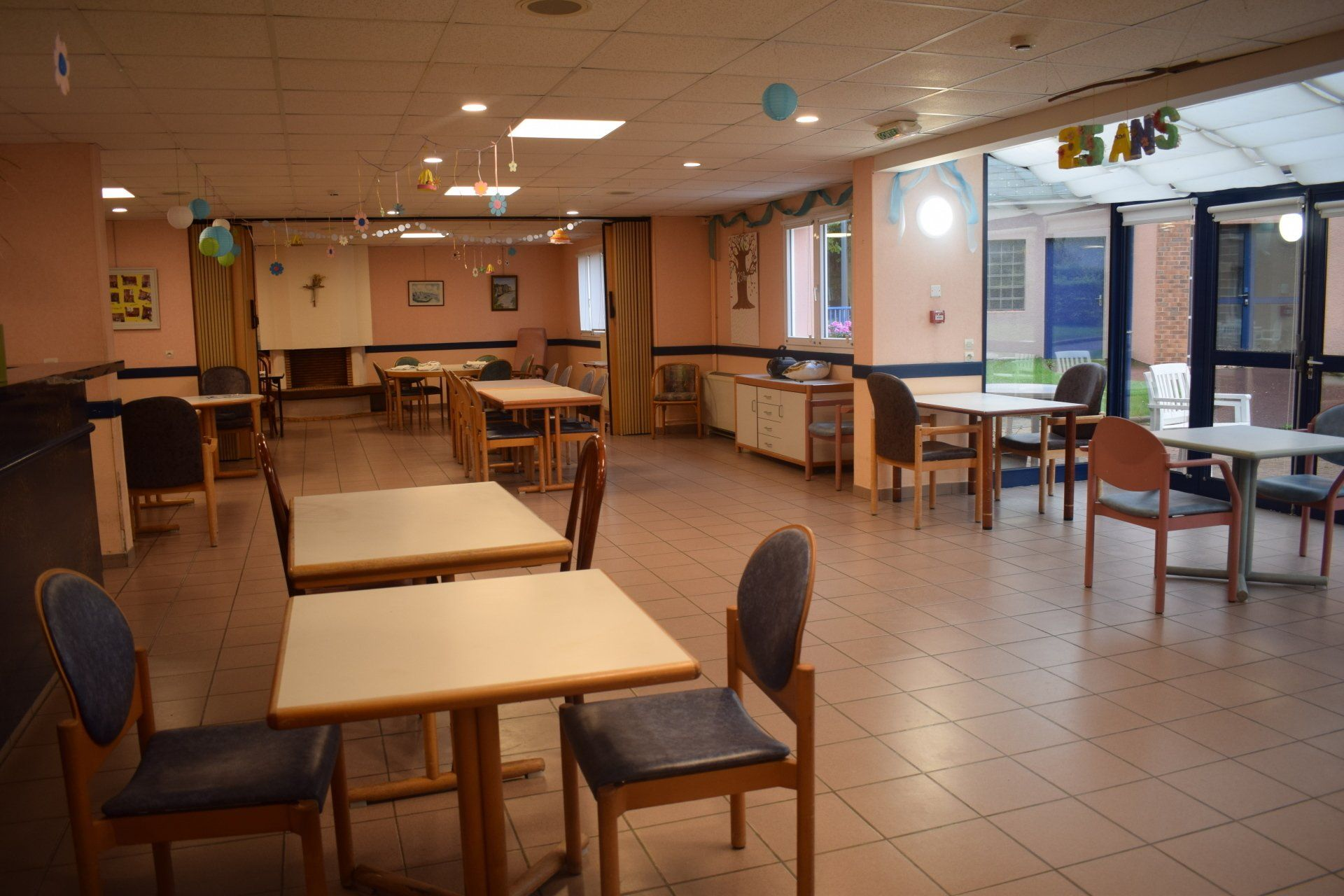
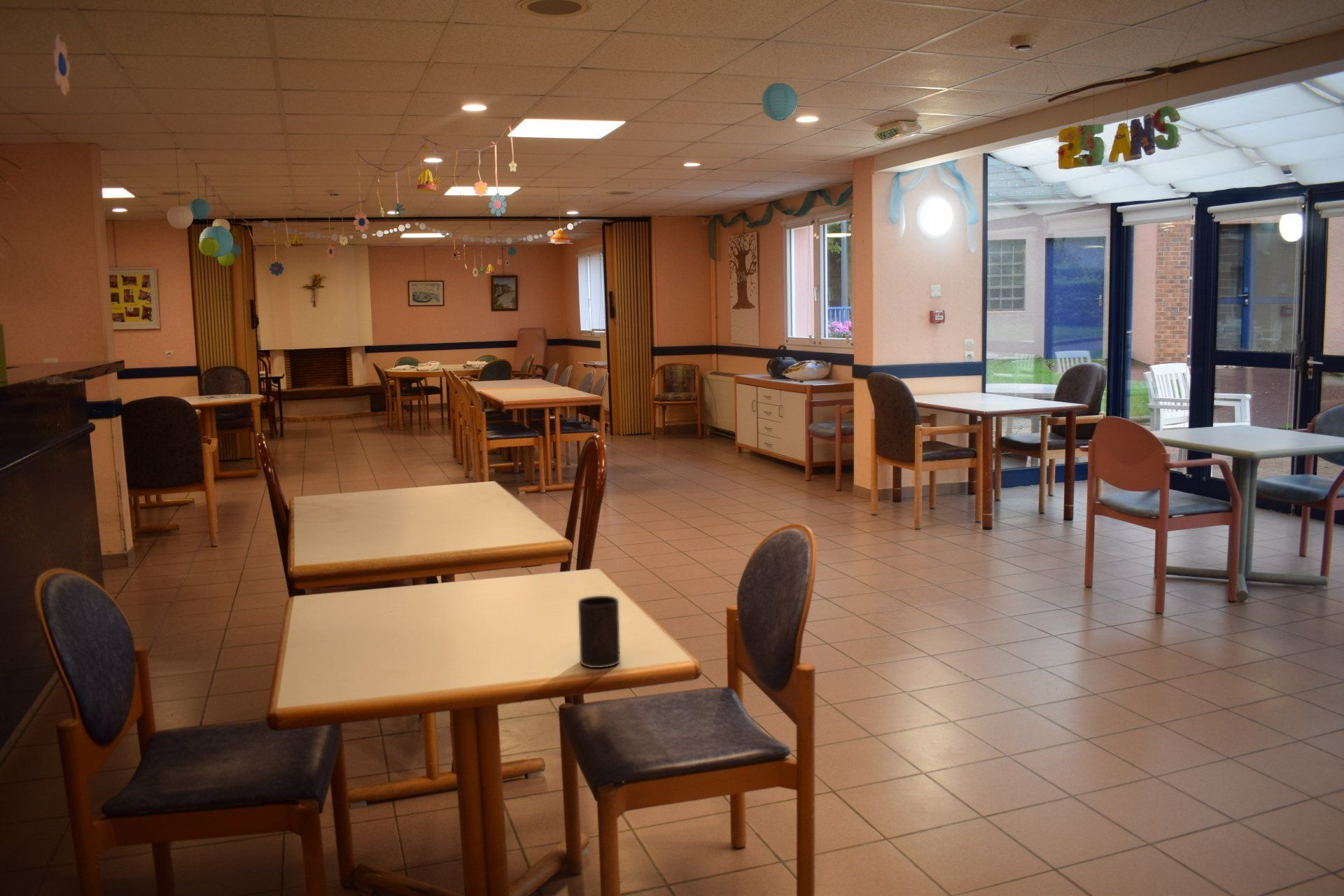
+ cup (599, 631)
